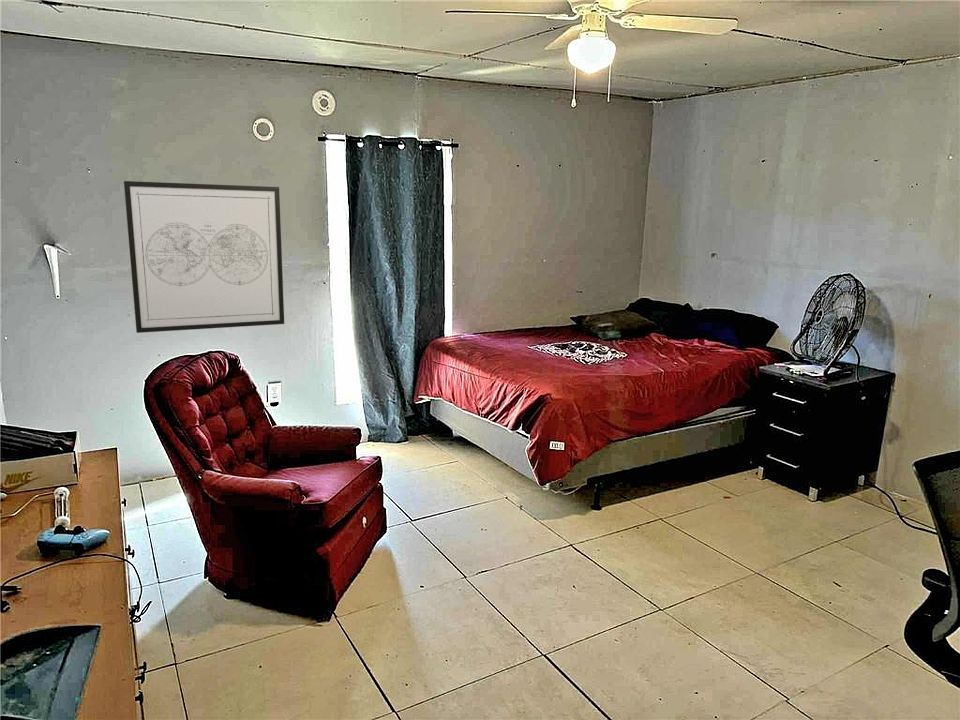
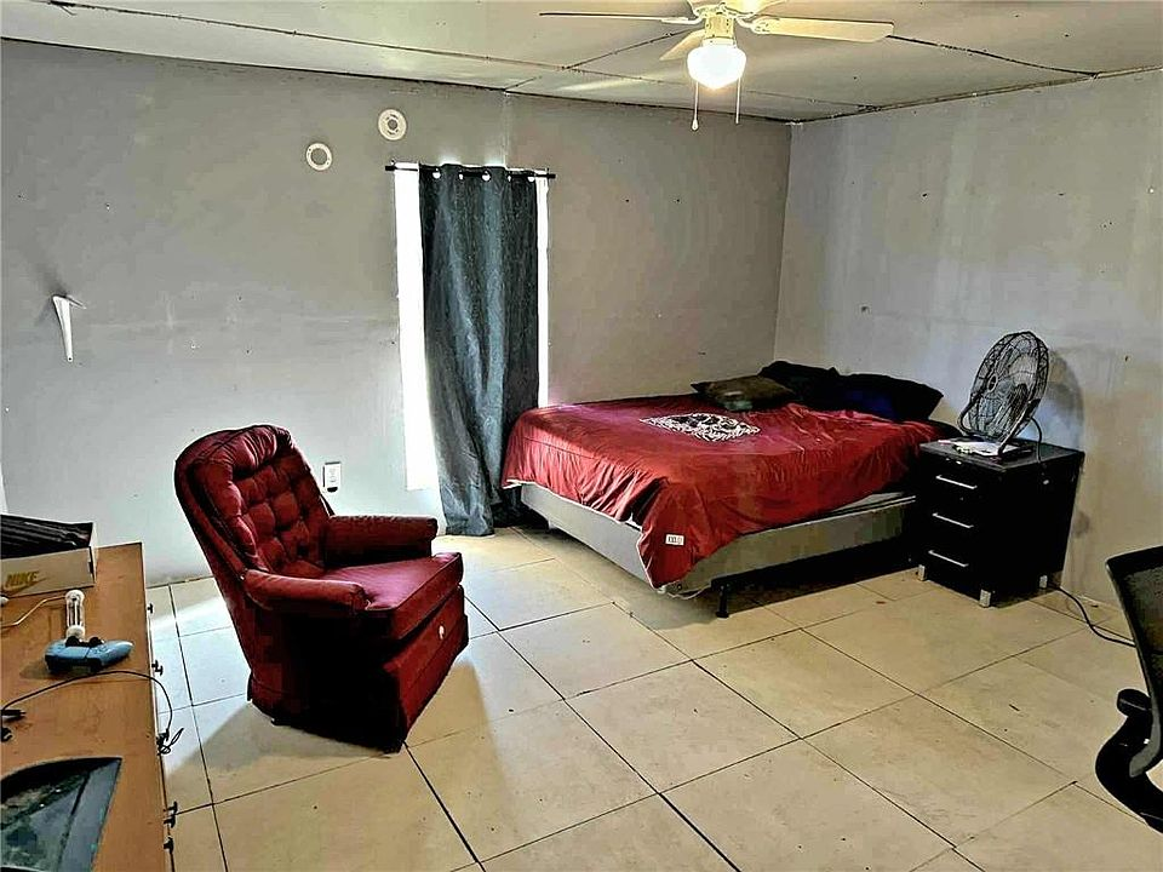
- wall art (209, 257)
